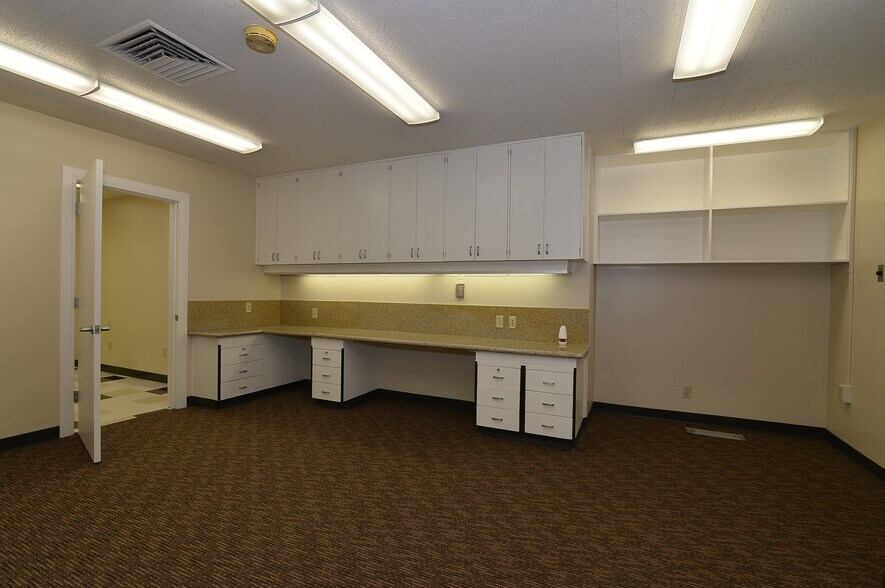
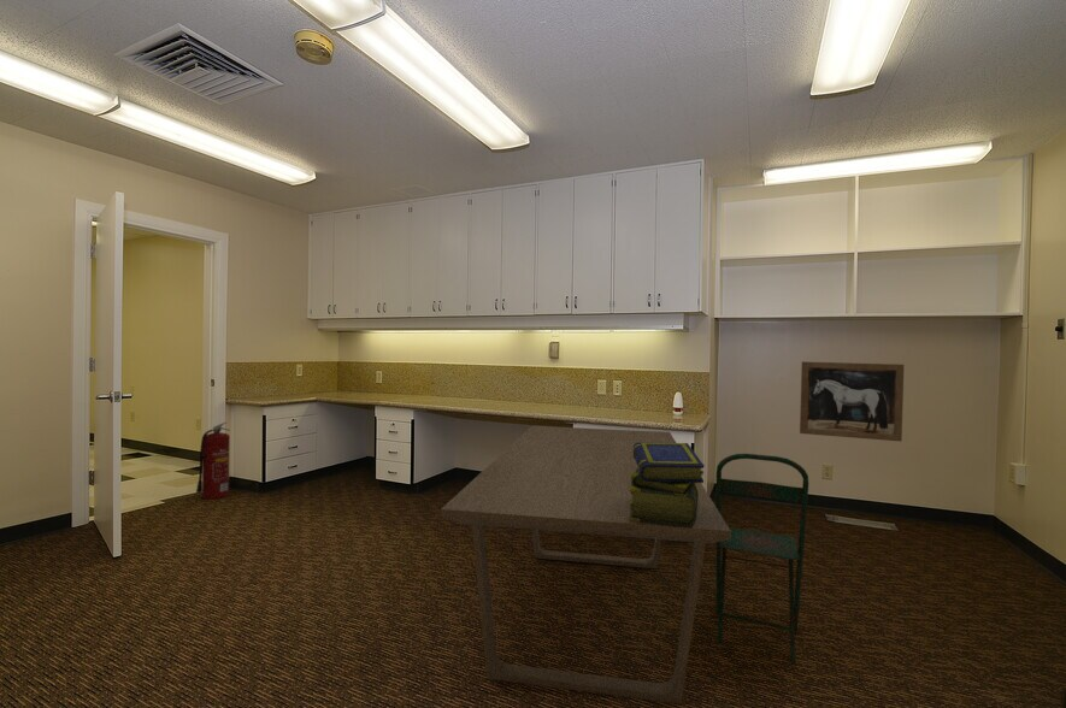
+ fire extinguisher (212, 460)
+ dining table (590, 532)
+ folding chair (758, 542)
+ stack of books (666, 479)
+ wall art (849, 400)
